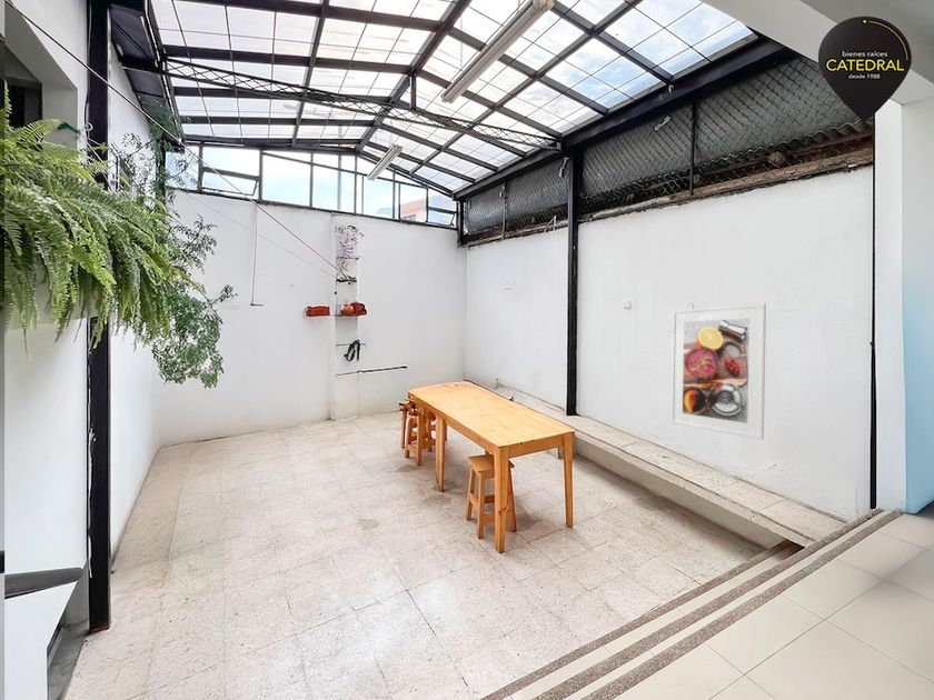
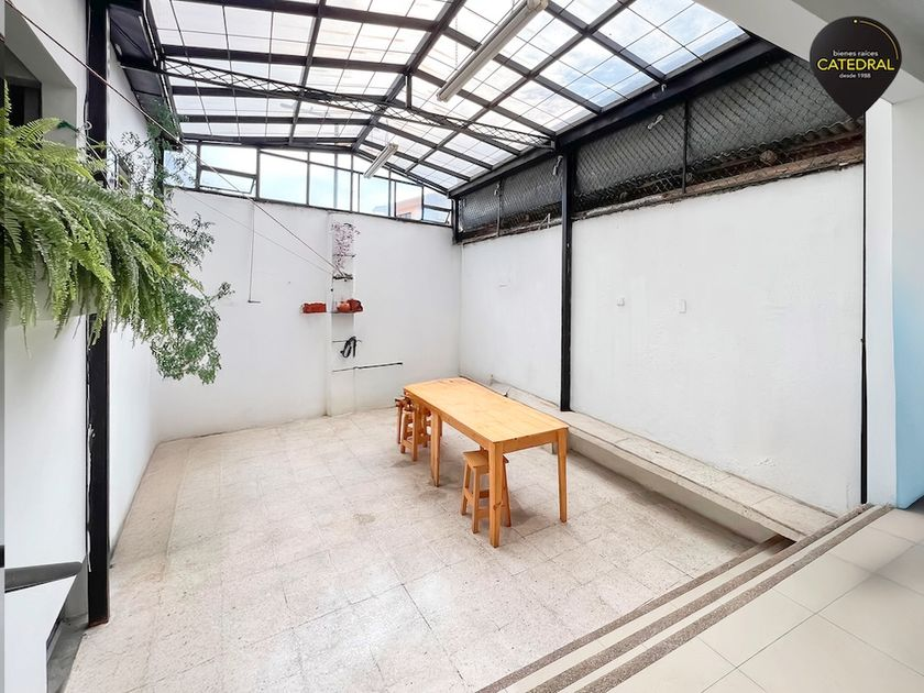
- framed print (714, 369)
